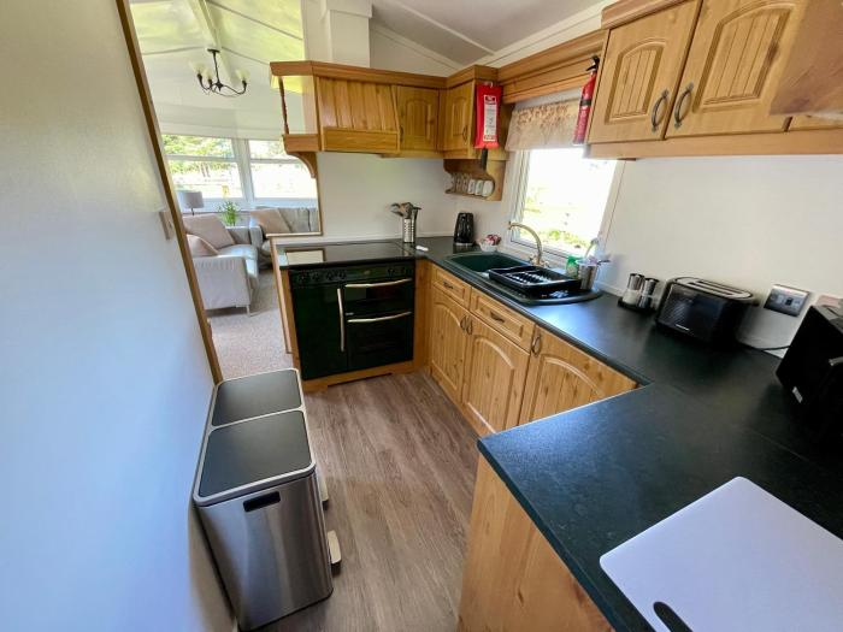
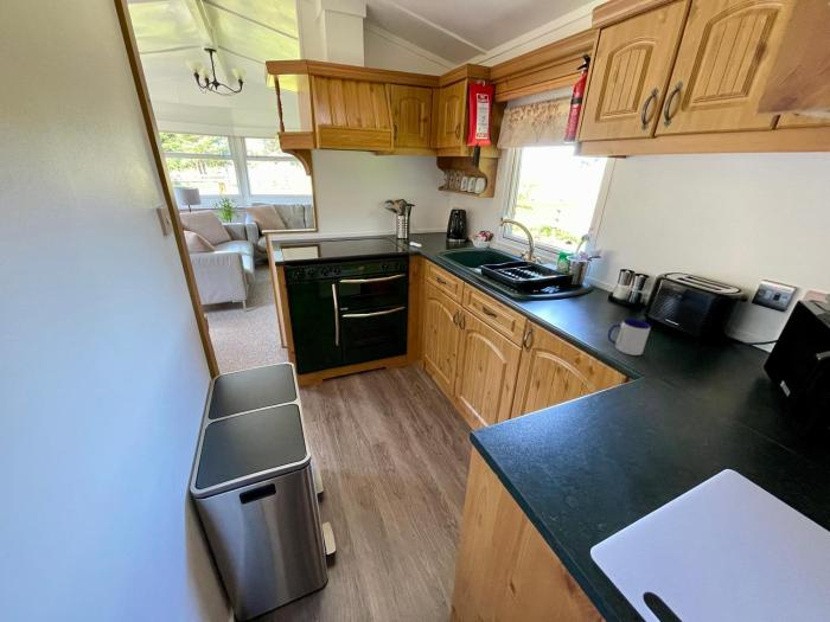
+ mug (626, 335)
